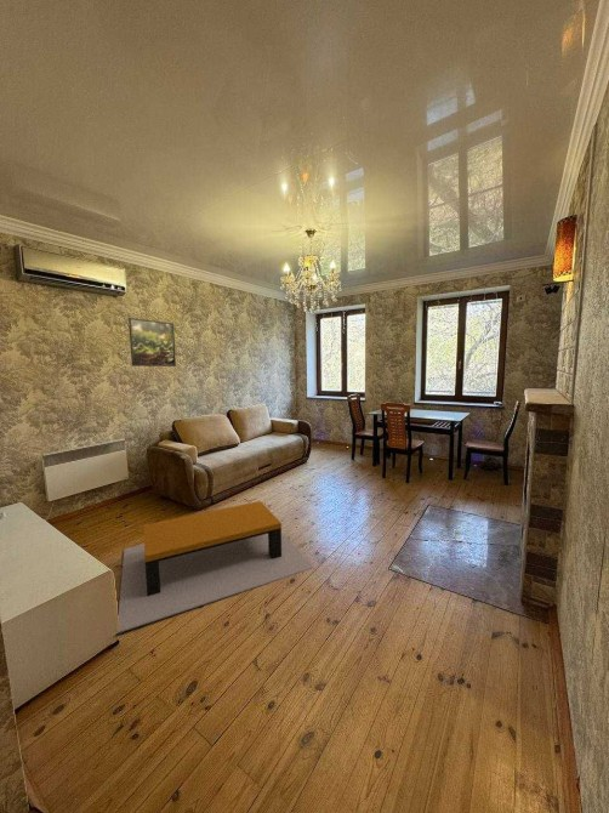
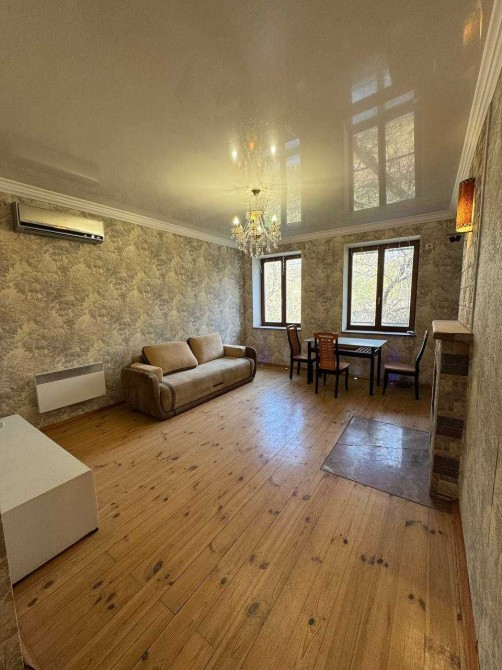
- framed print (153, 343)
- coffee table (212, 541)
